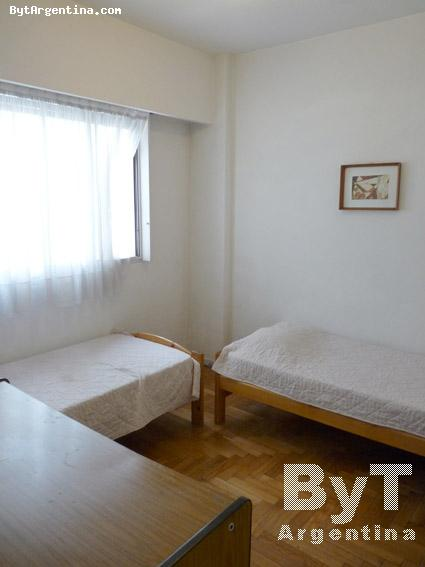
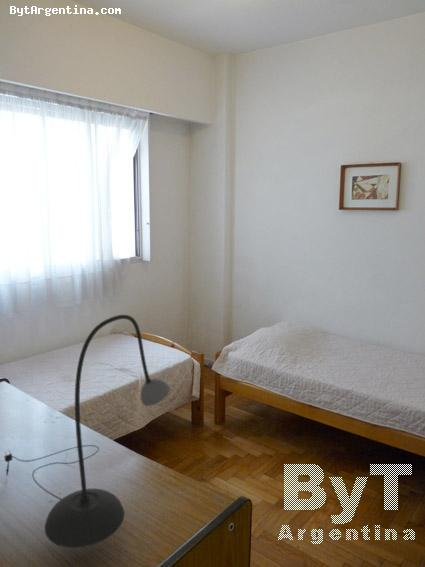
+ desk lamp (79, 401)
